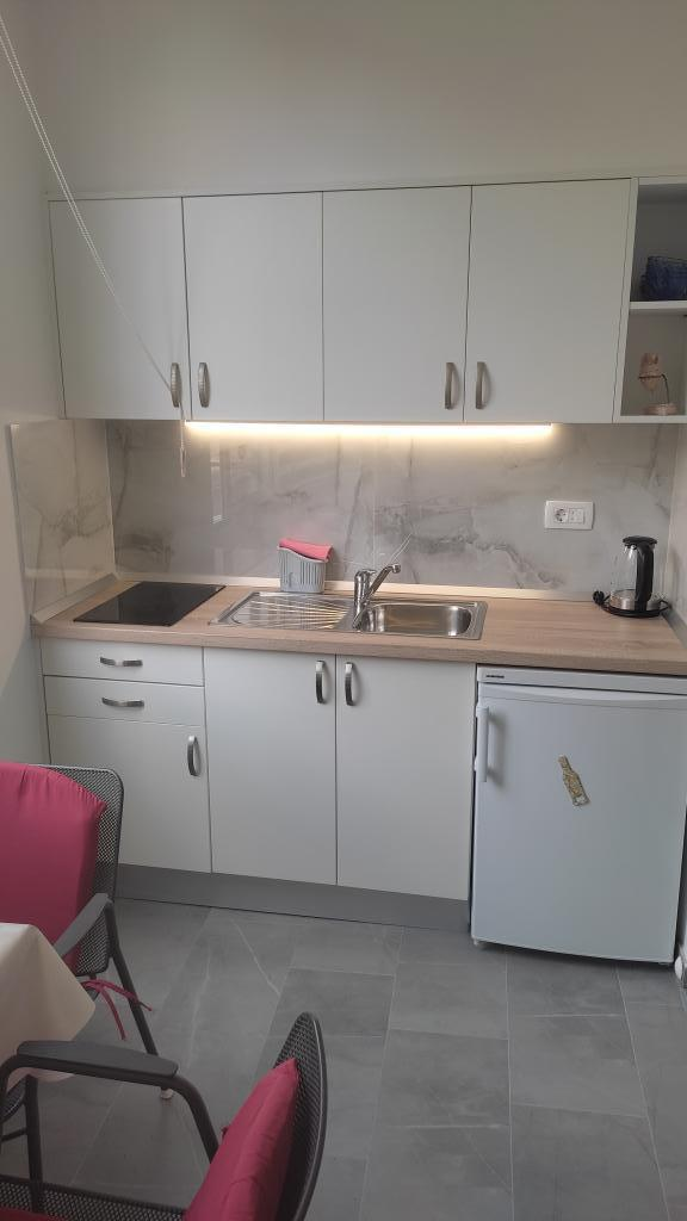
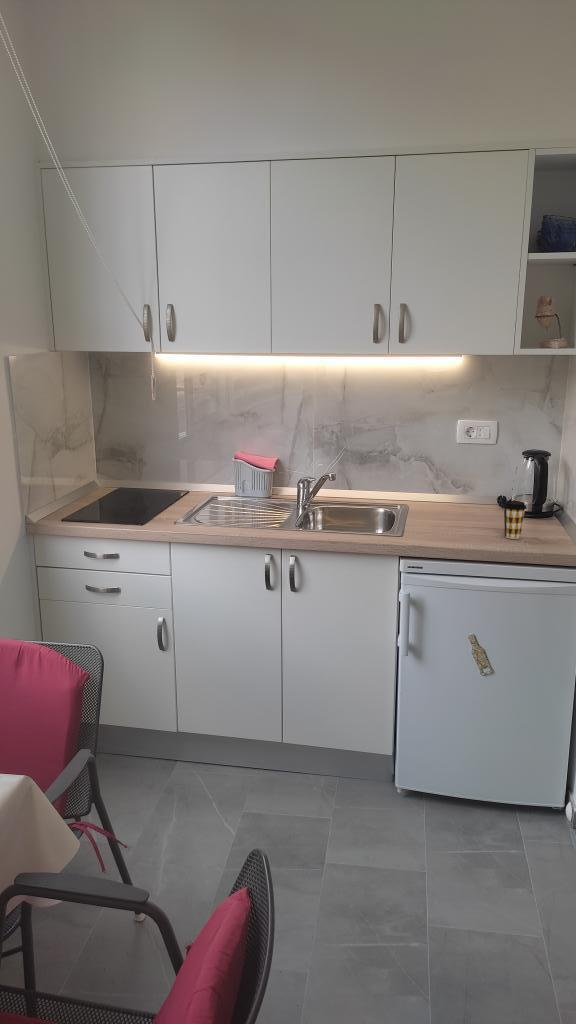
+ coffee cup (513, 519)
